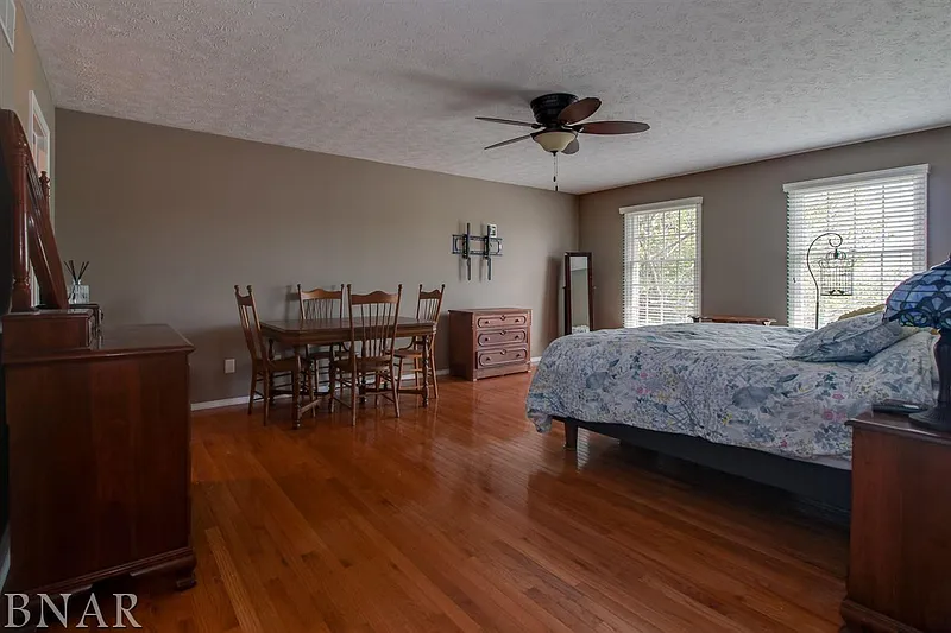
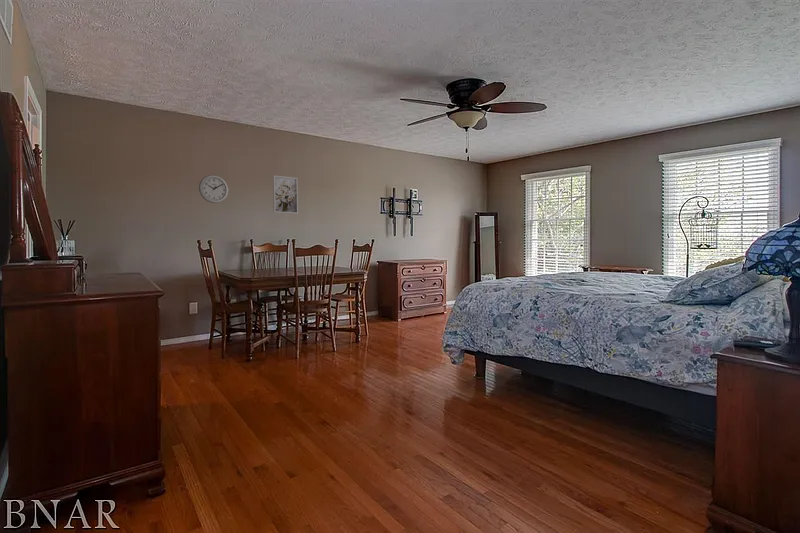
+ wall clock (214, 189)
+ wall art (285, 195)
